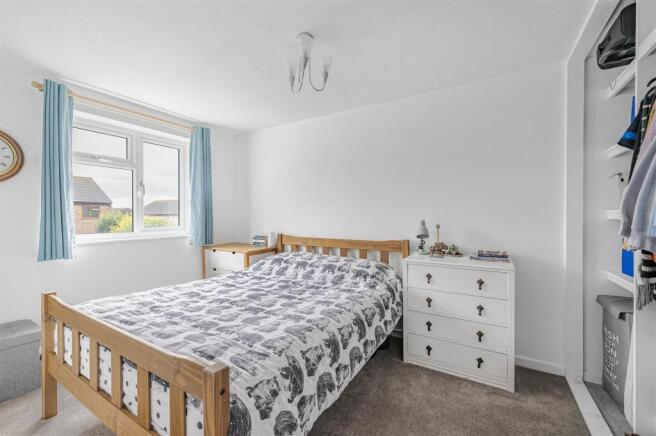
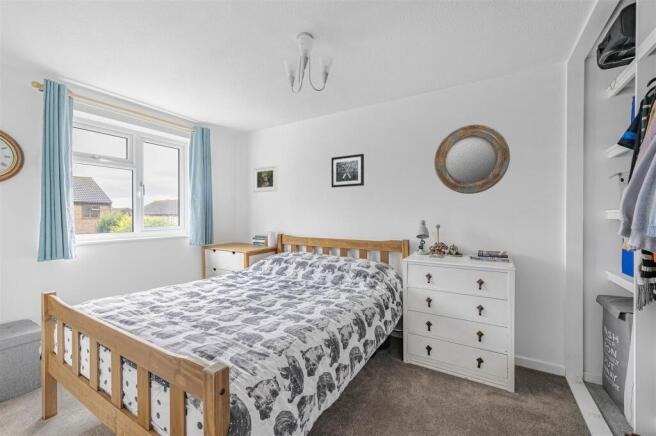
+ wall art (347, 171)
+ home mirror (470, 159)
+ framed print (265, 179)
